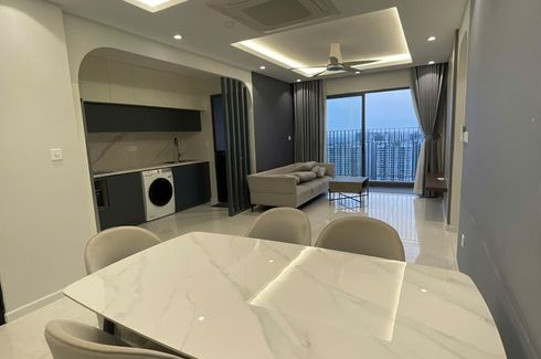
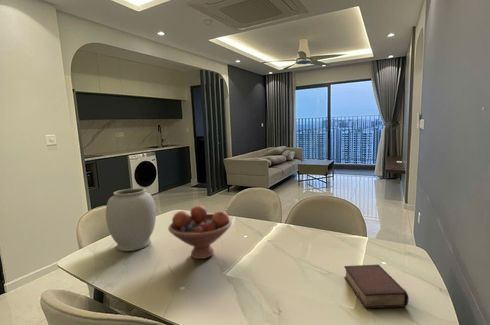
+ book (373, 284)
+ fruit bowl (201, 232)
+ vase (132, 217)
